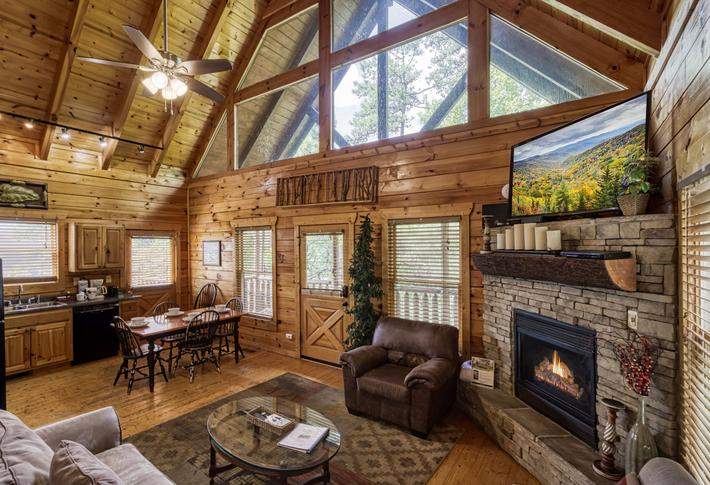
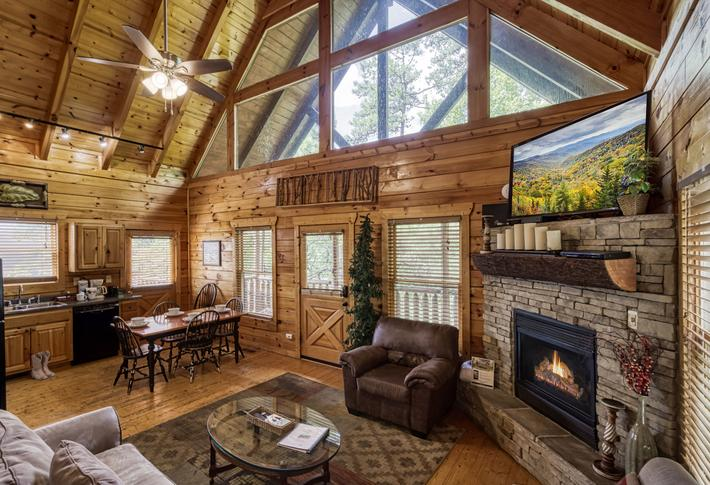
+ boots (43, 364)
